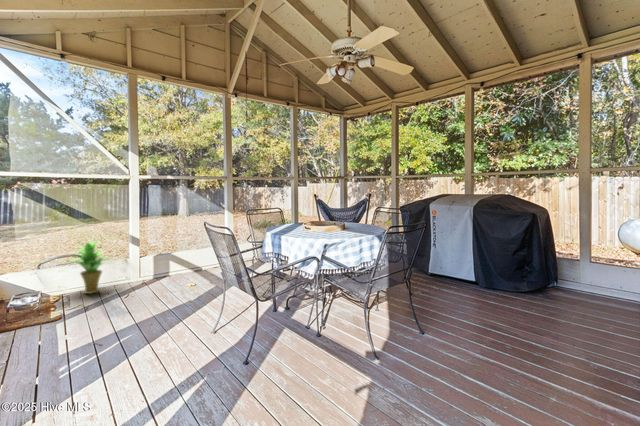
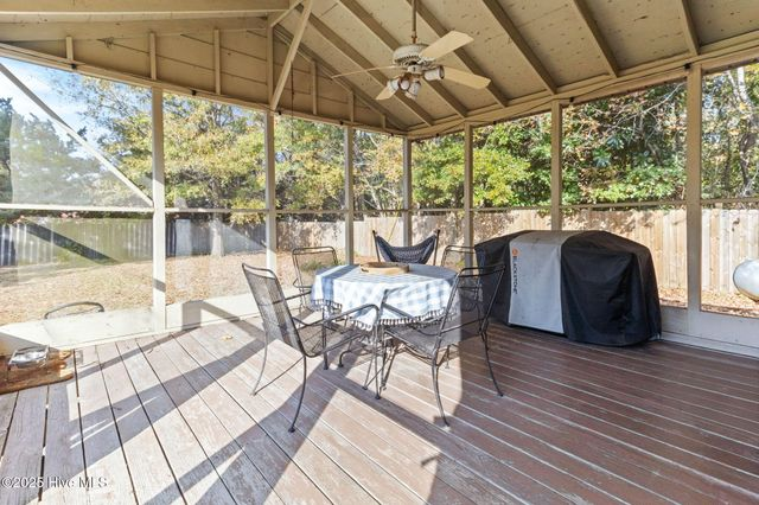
- potted plant (91, 266)
